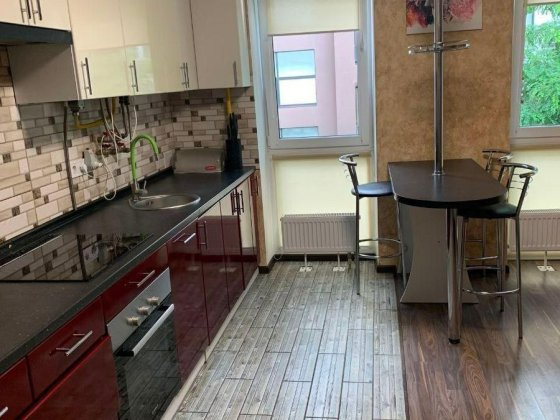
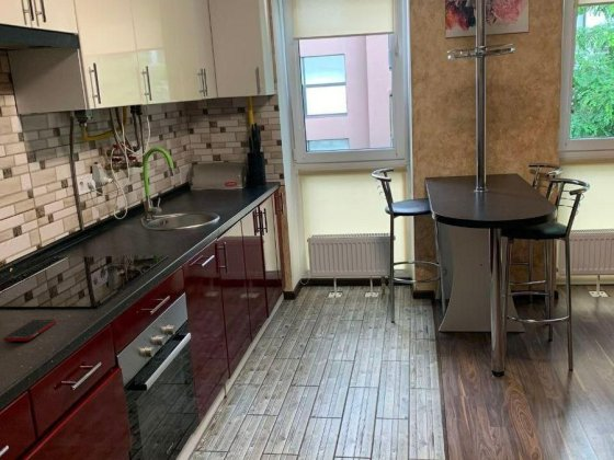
+ cell phone (31, 330)
